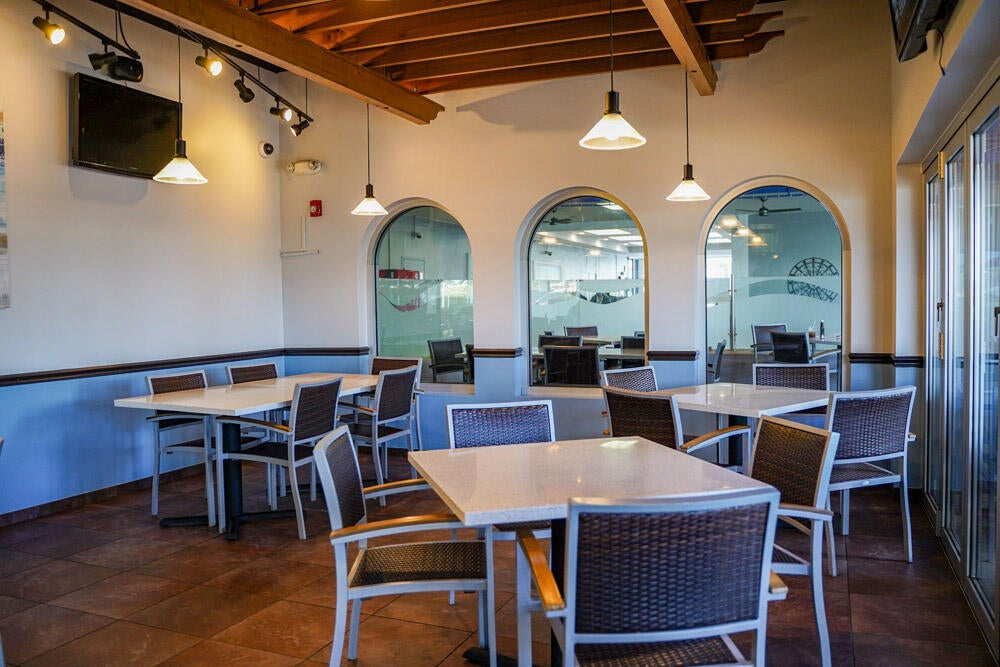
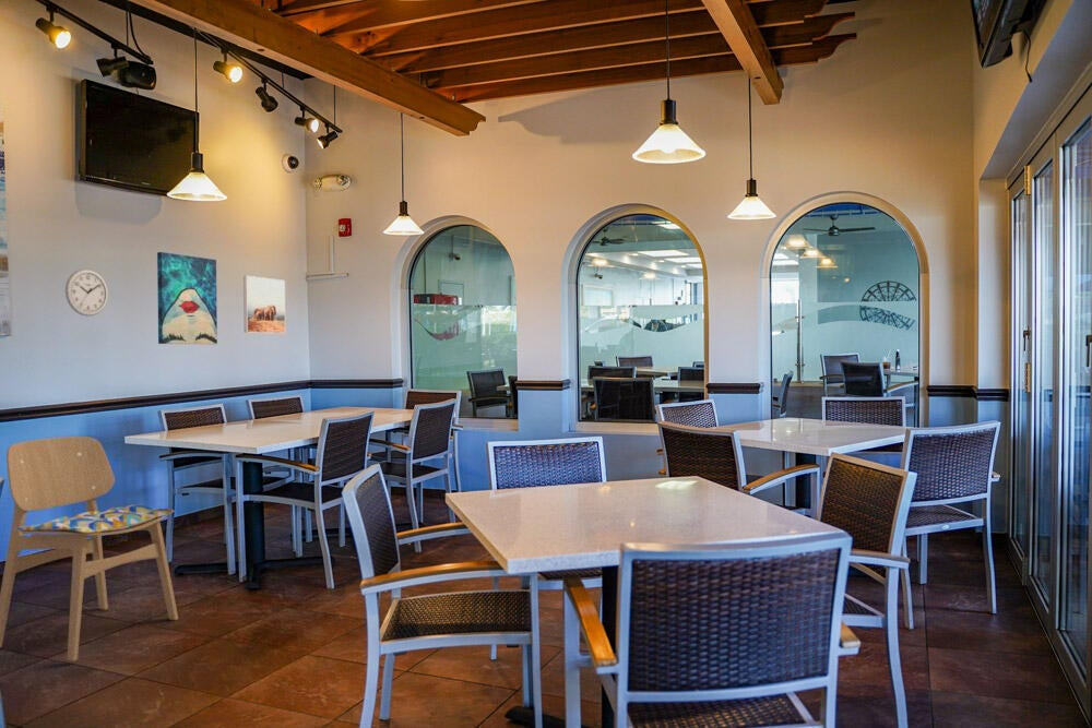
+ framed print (264, 306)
+ wall clock (87, 293)
+ dining chair (86, 536)
+ wall art (188, 300)
